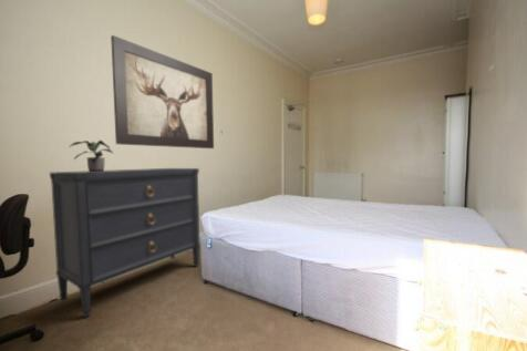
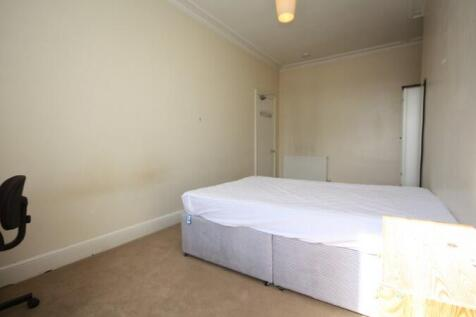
- potted plant (94, 154)
- wall art (172, 102)
- dresser (136, 226)
